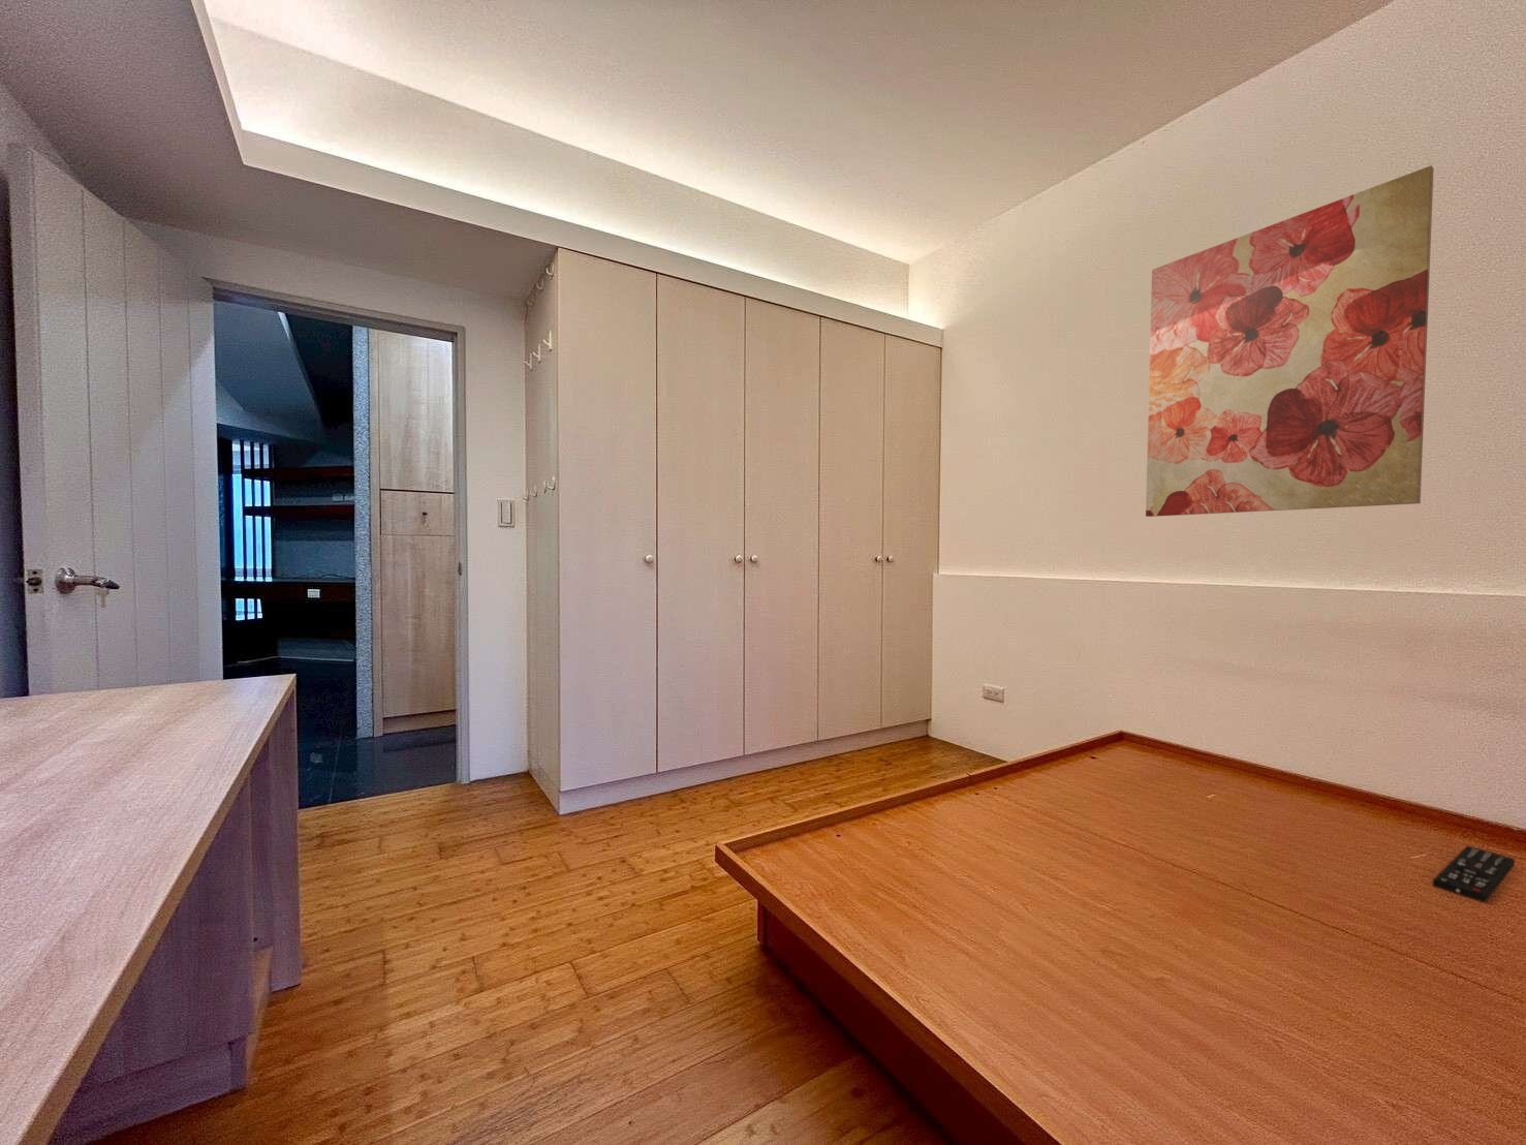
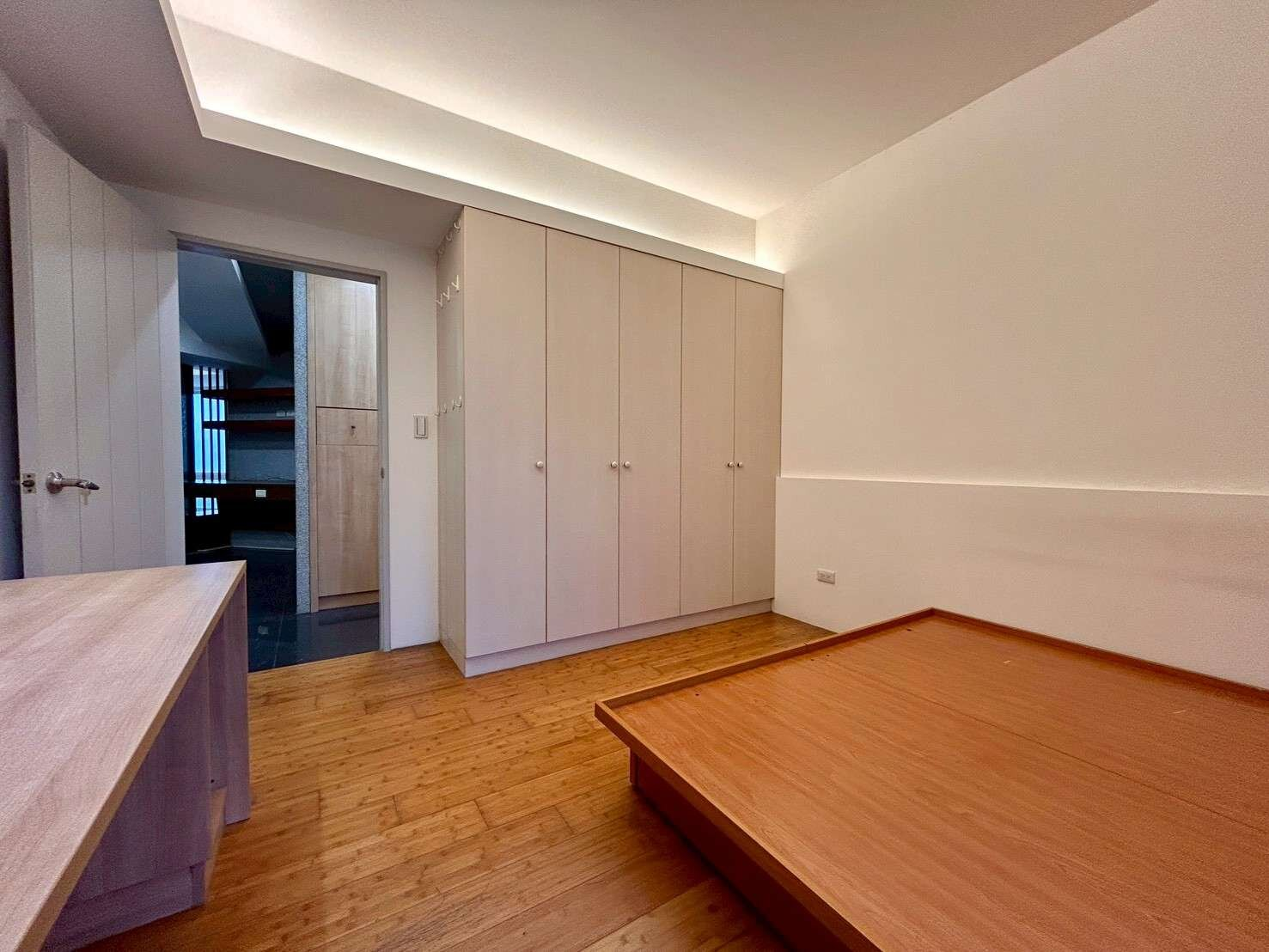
- wall art (1266, 369)
- remote control (1474, 871)
